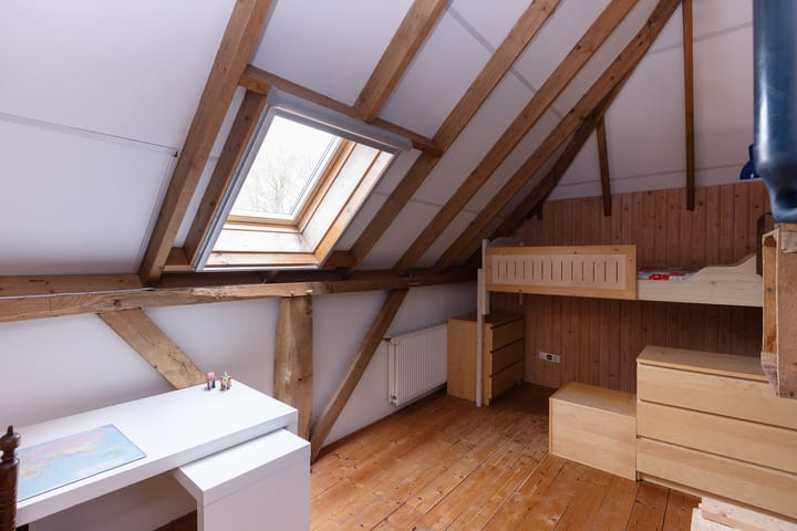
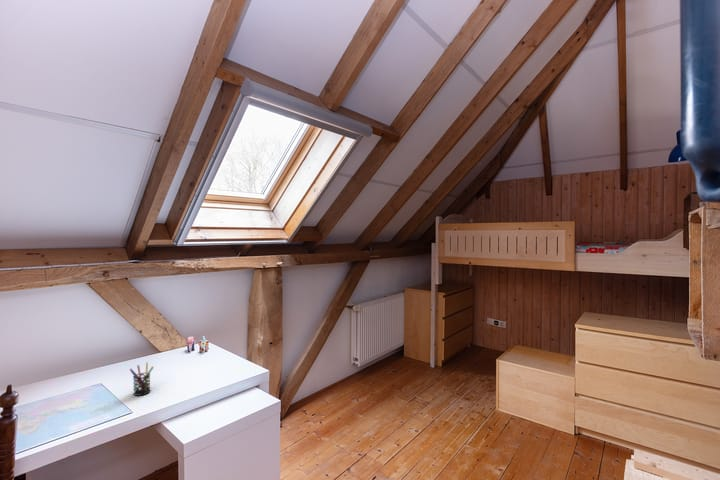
+ pen holder (143, 377)
